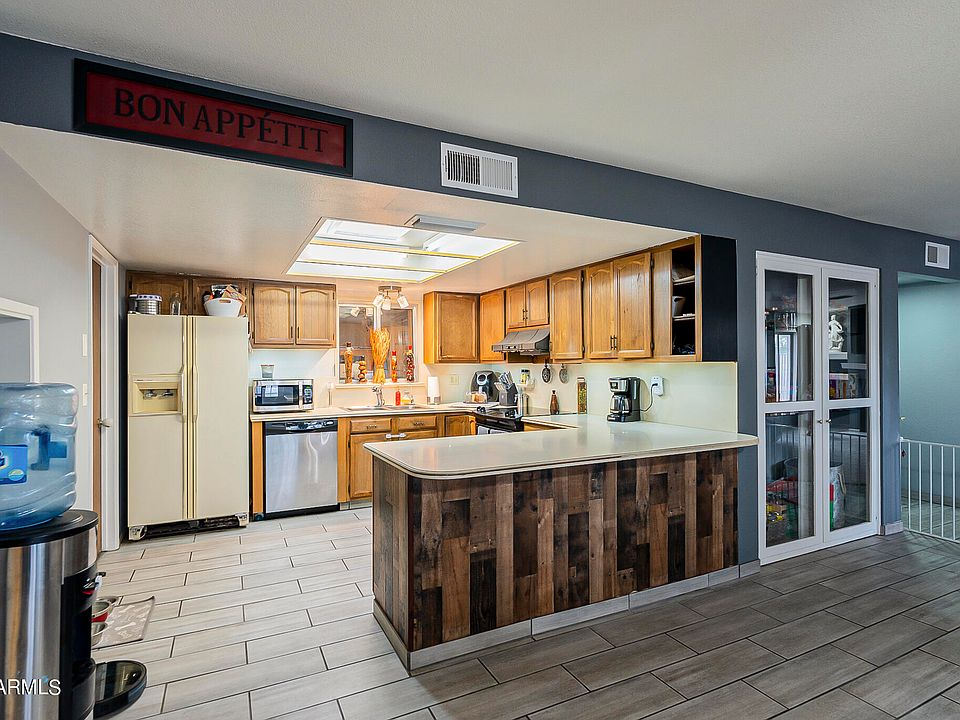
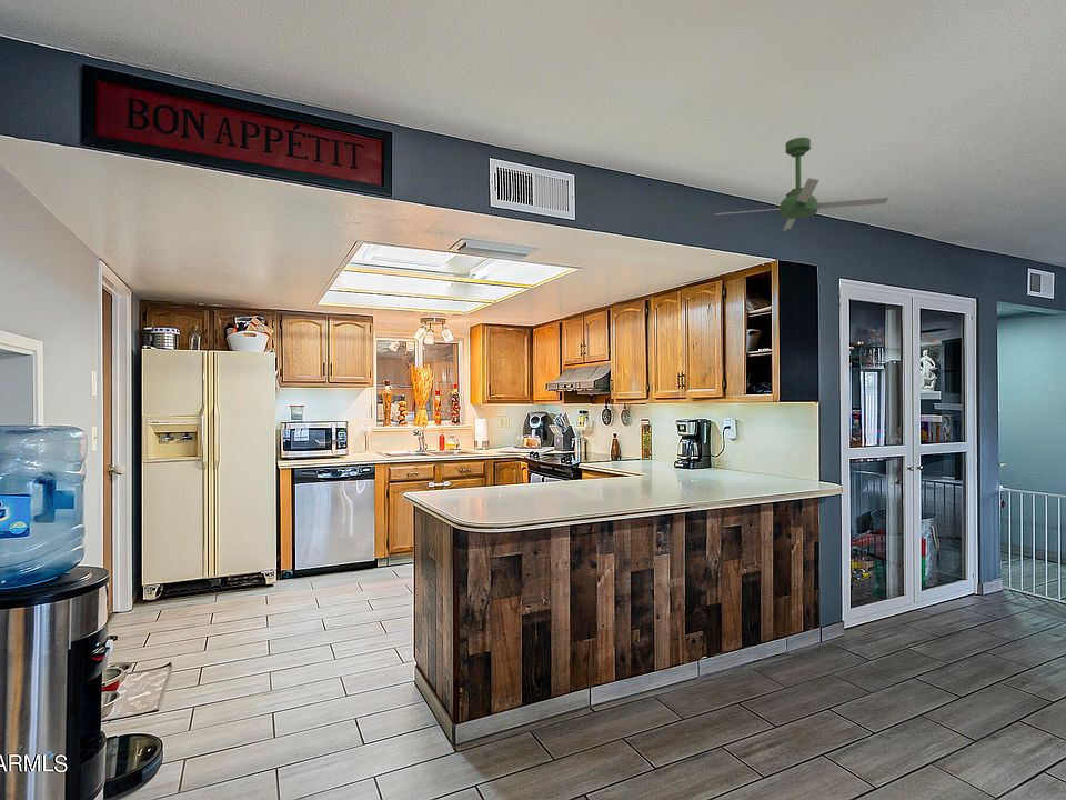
+ ceiling fan (797, 178)
